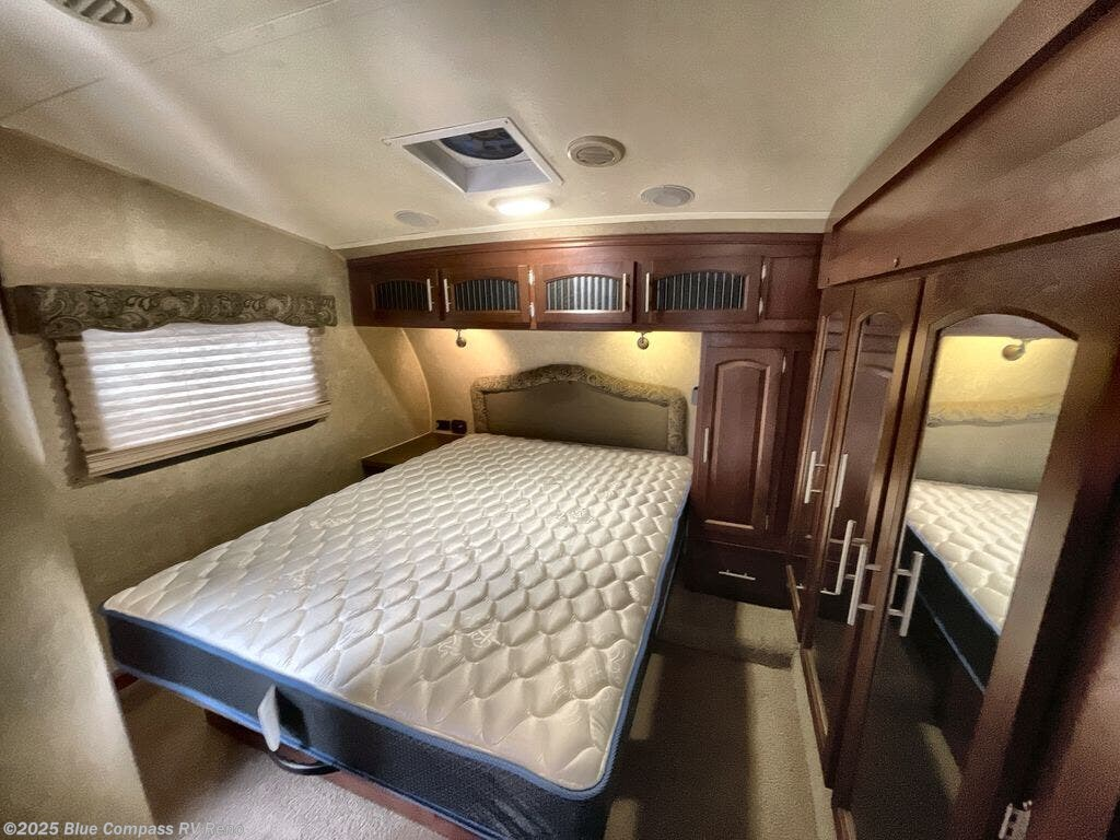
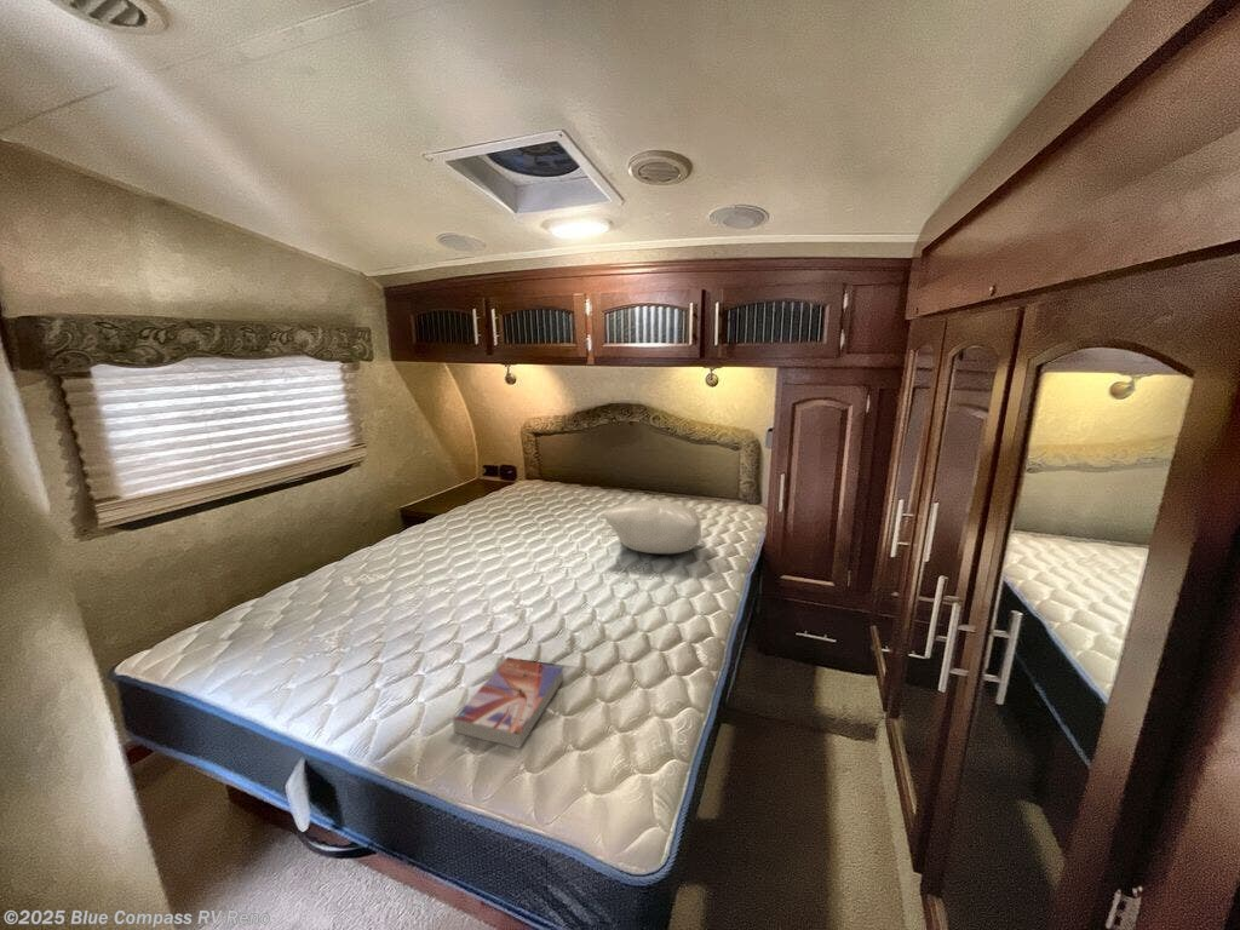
+ textbook (512, 698)
+ pillow (655, 527)
